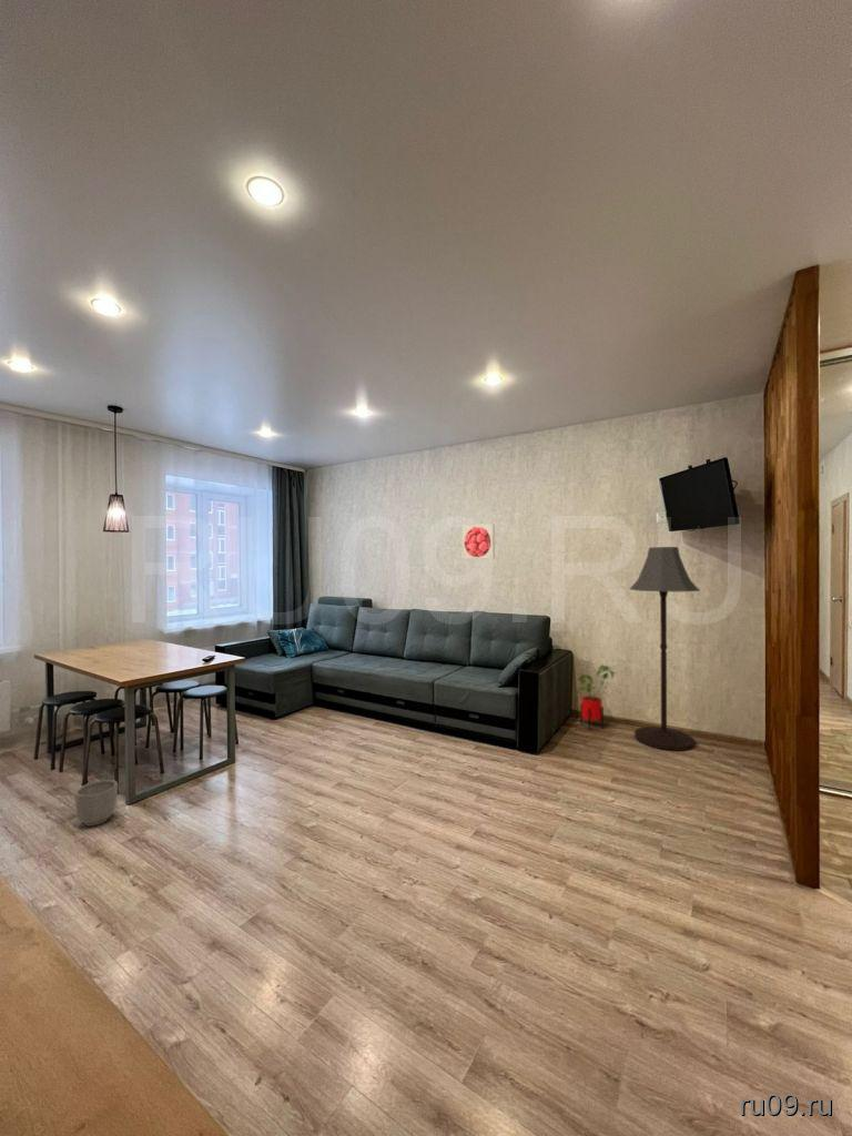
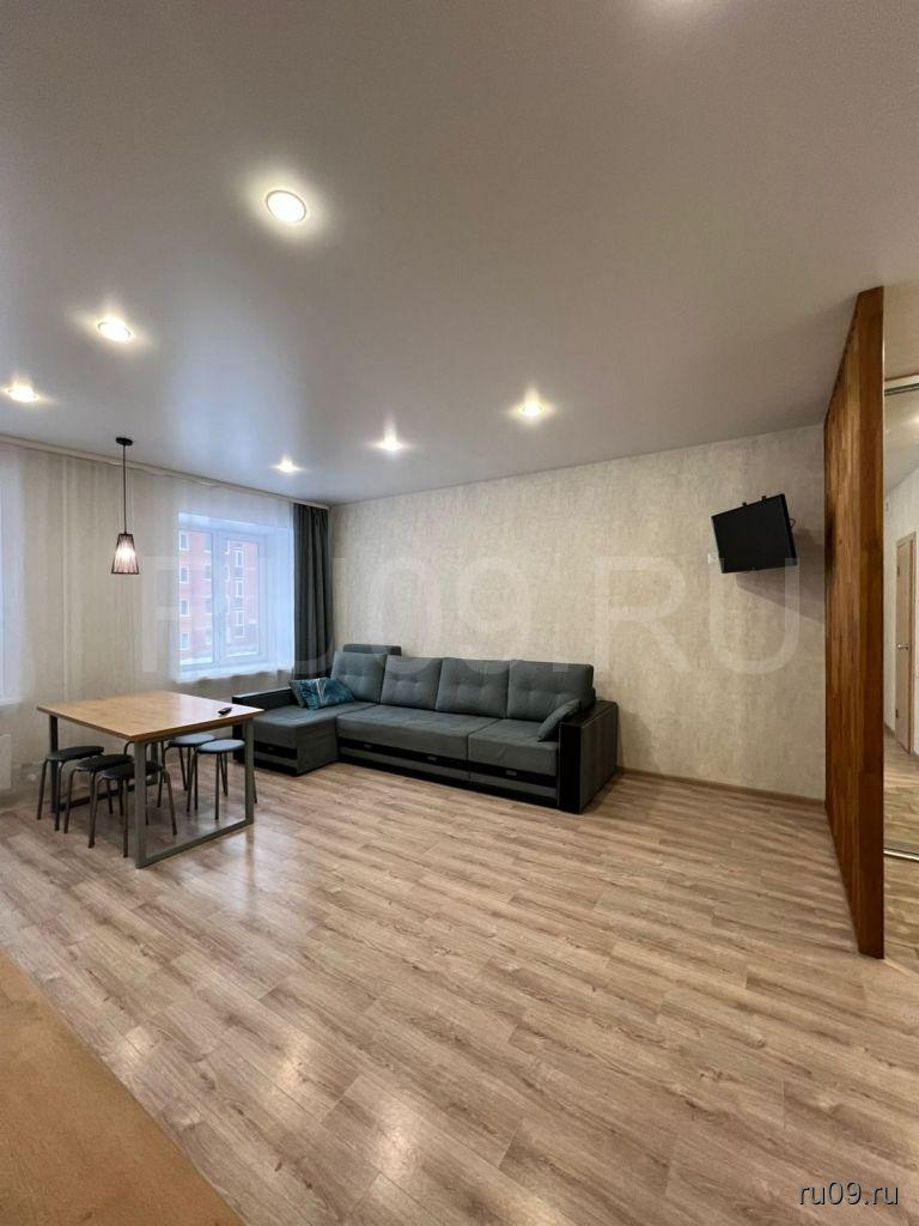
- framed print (477, 541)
- planter (97, 804)
- floor lamp (663, 643)
- house plant (592, 694)
